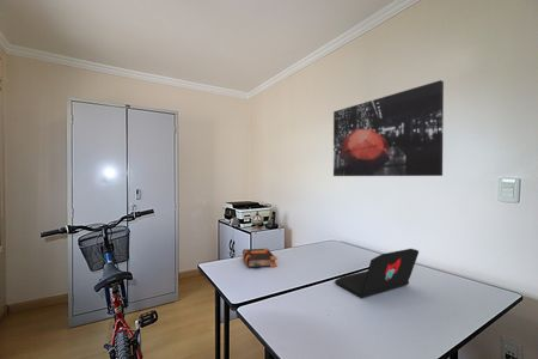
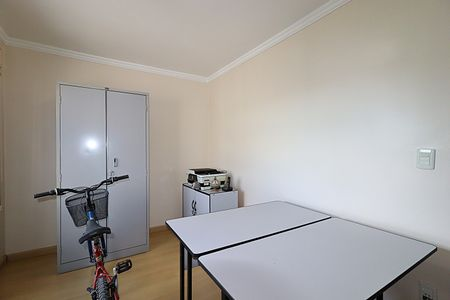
- wall art (378, 138)
- bible (258, 257)
- laptop (374, 264)
